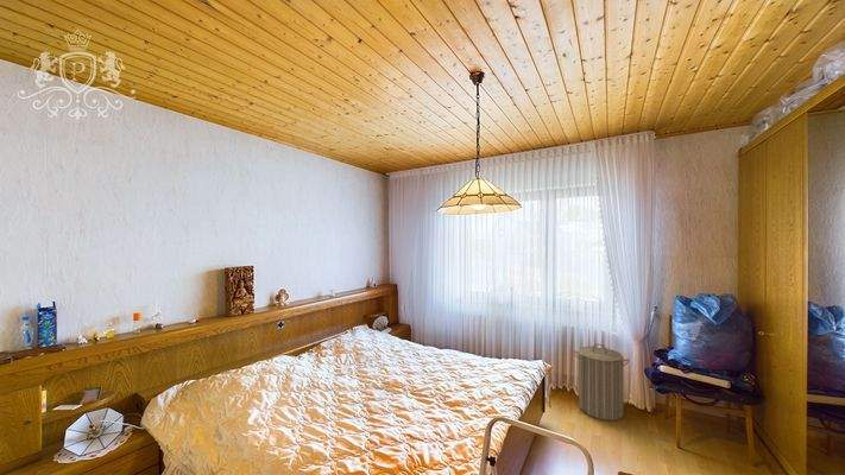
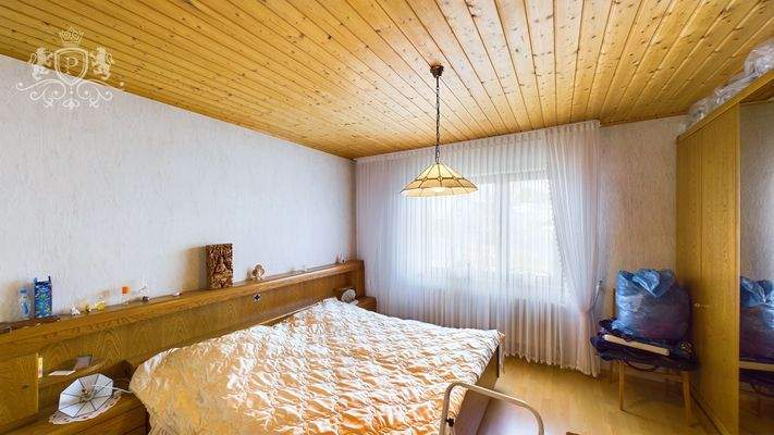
- laundry hamper (600, 376)
